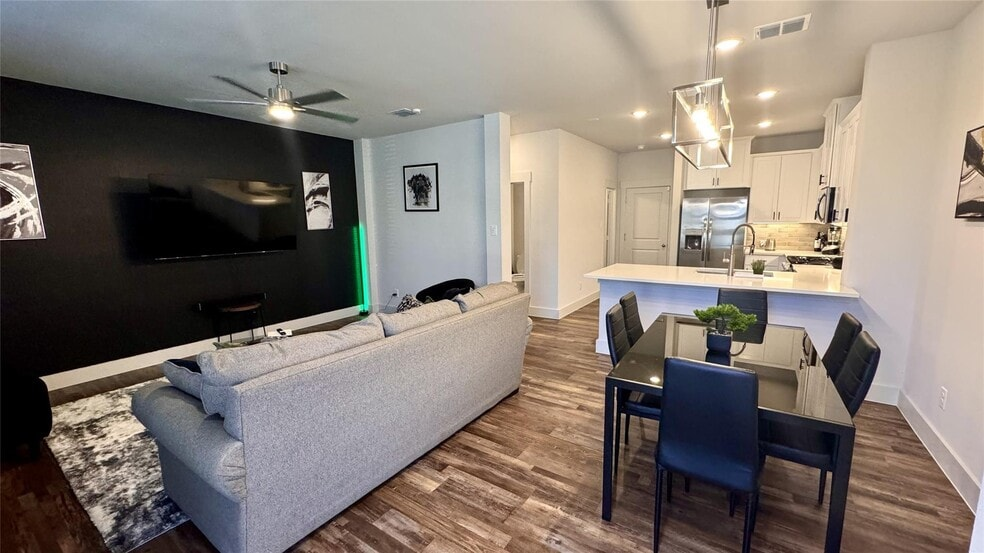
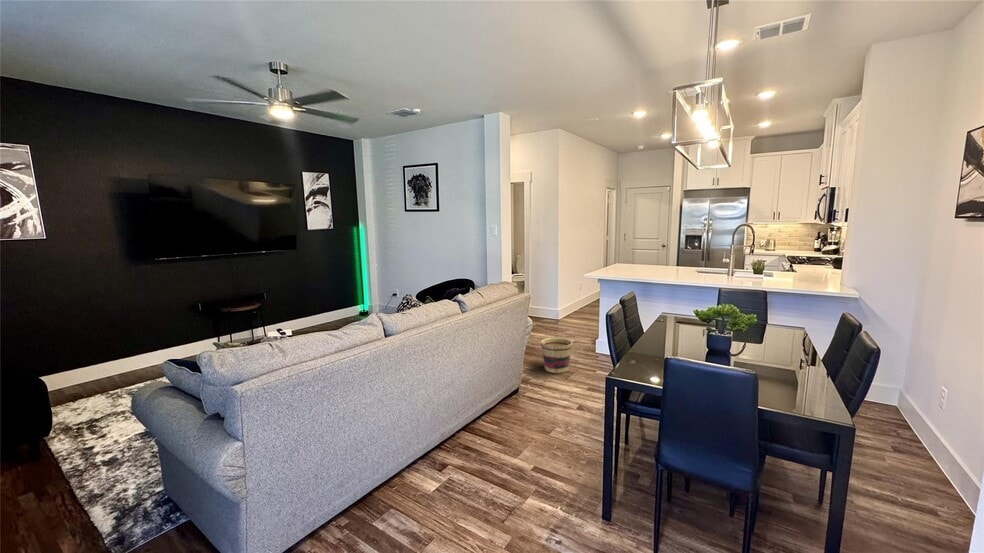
+ basket (556, 355)
